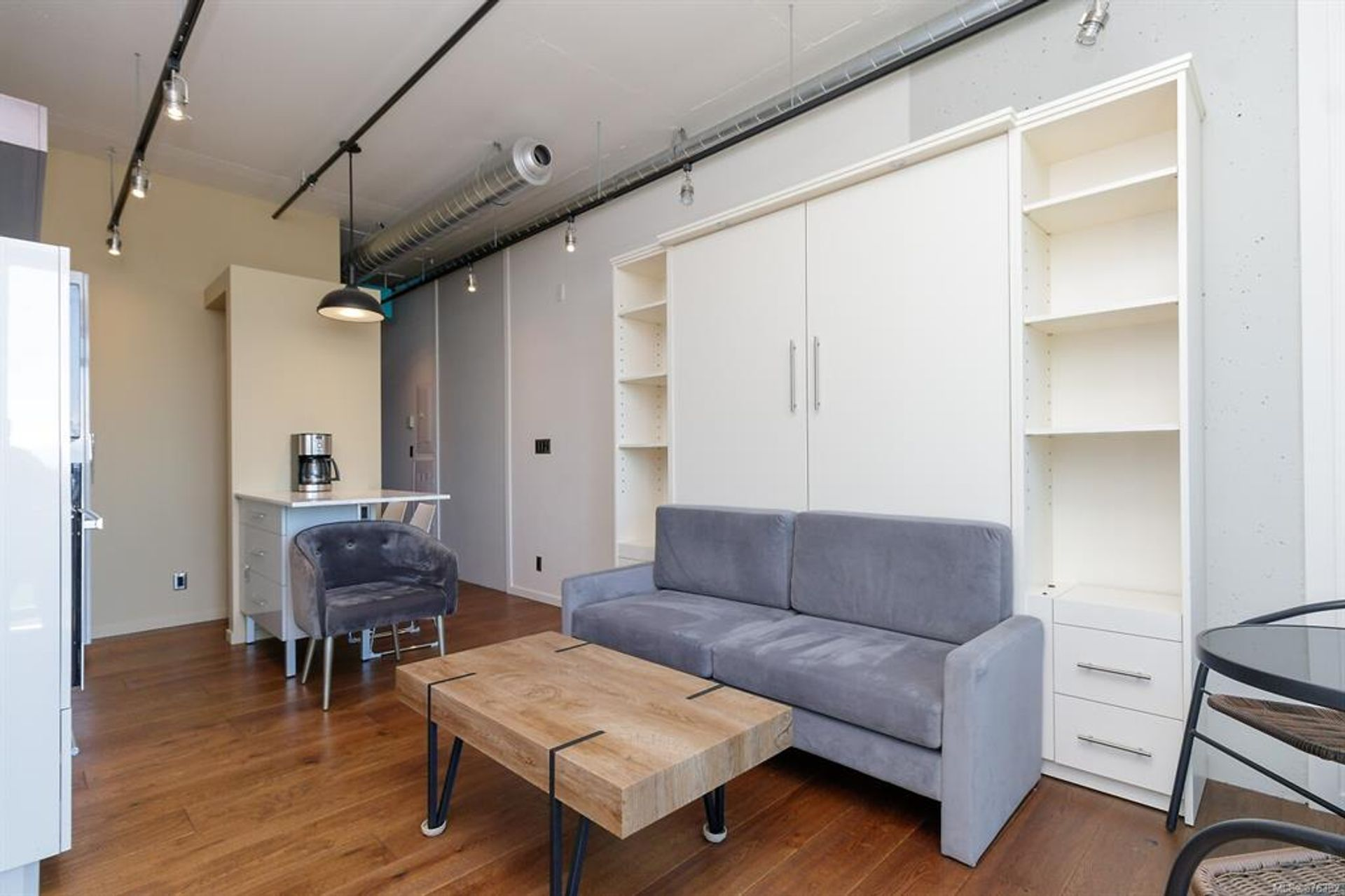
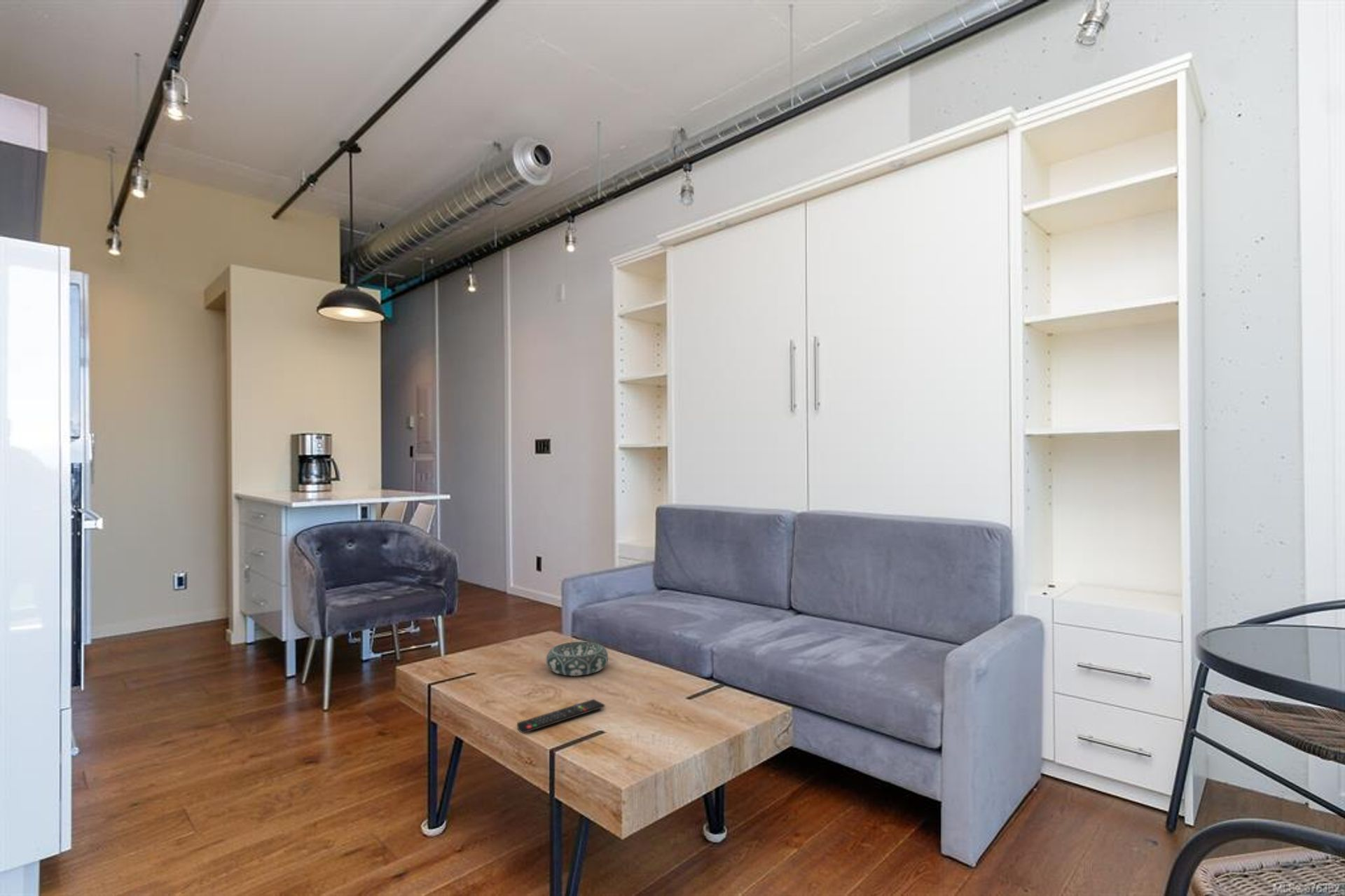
+ decorative bowl (577, 658)
+ remote control (561, 716)
